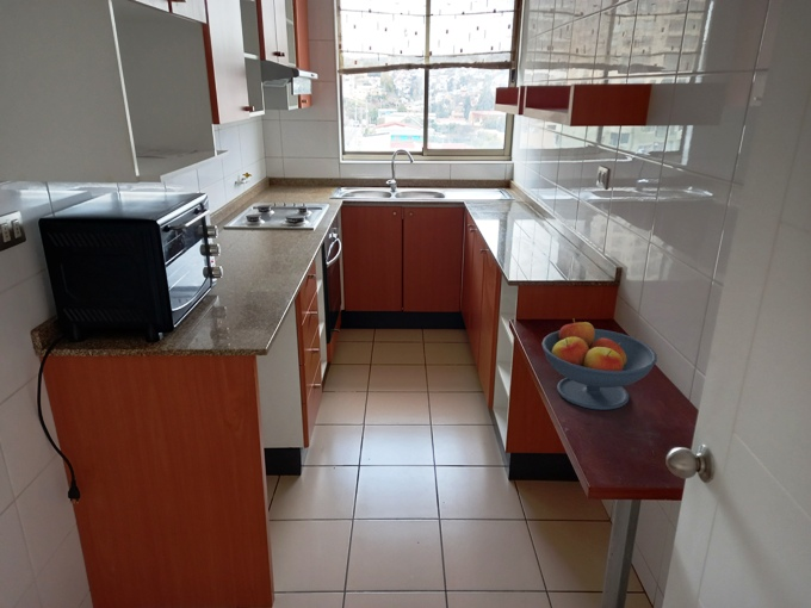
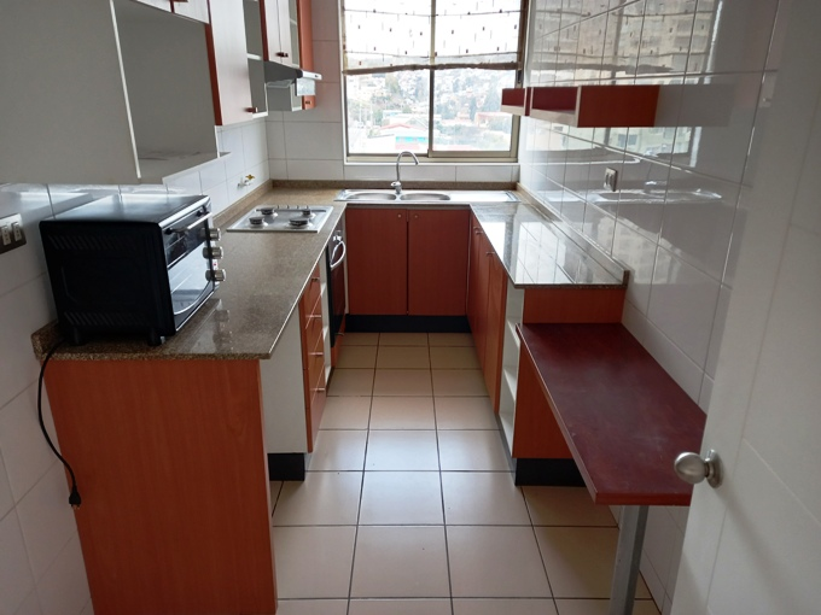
- fruit bowl (595, 362)
